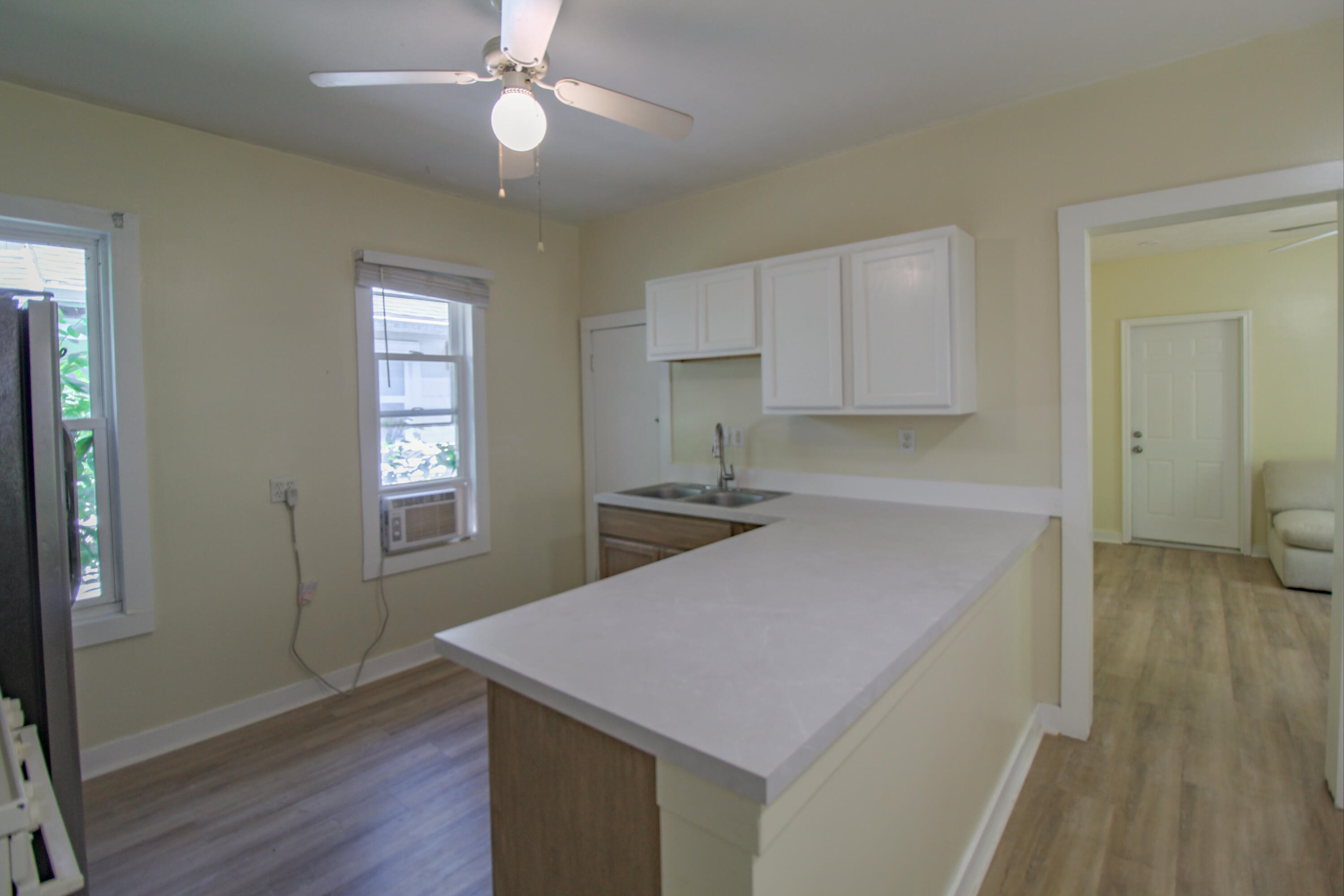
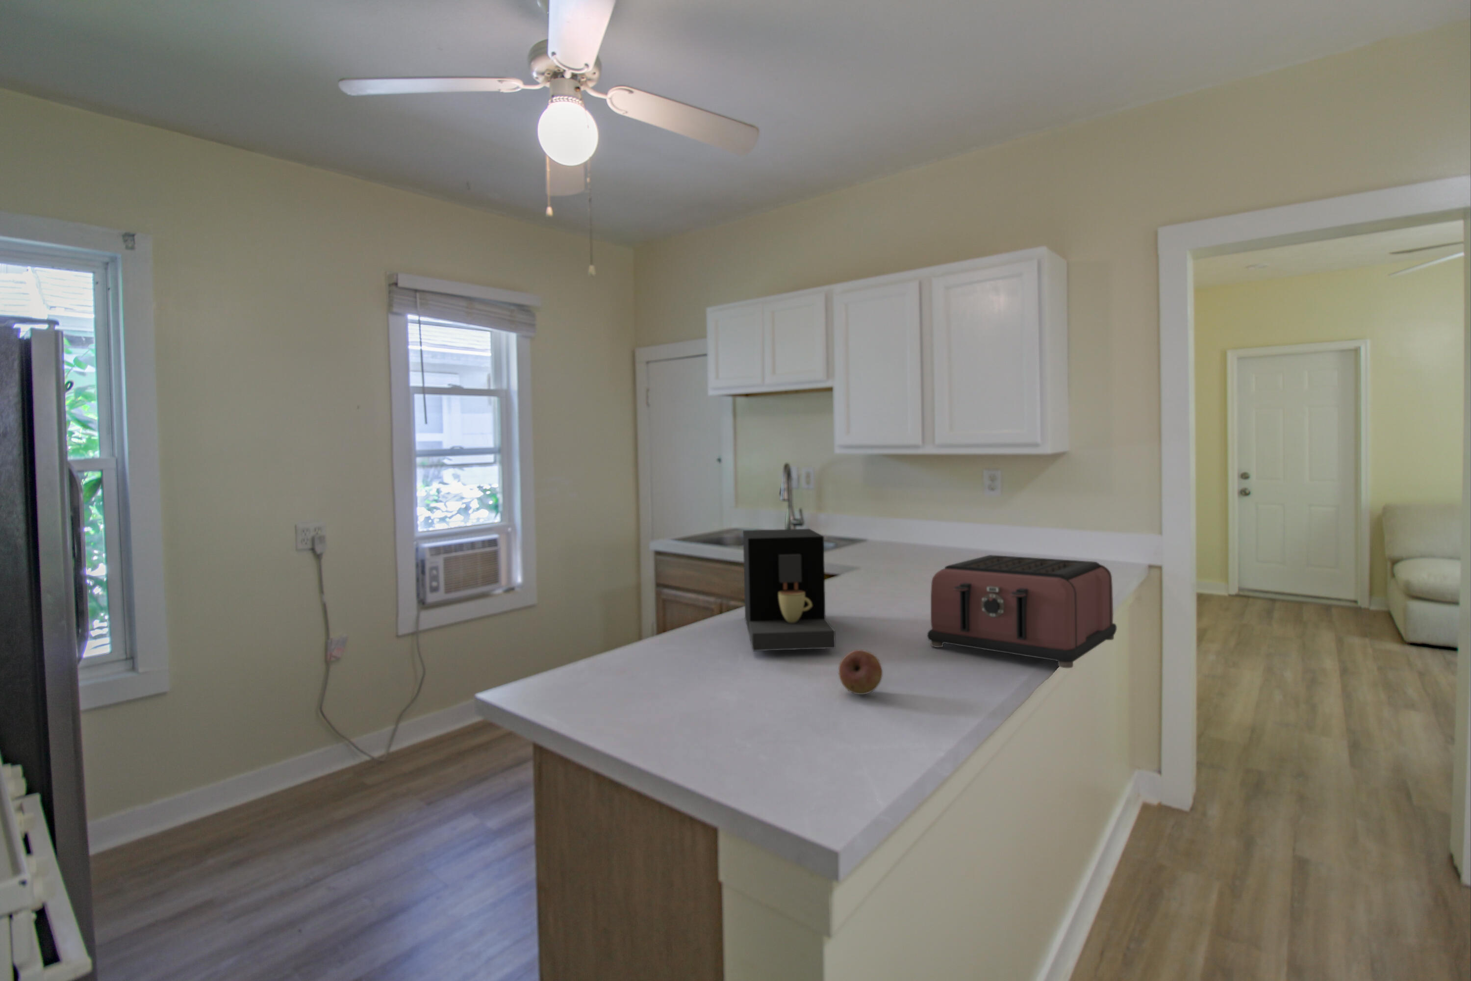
+ coffee maker (784, 585)
+ toaster (1019, 603)
+ fruit (860, 671)
